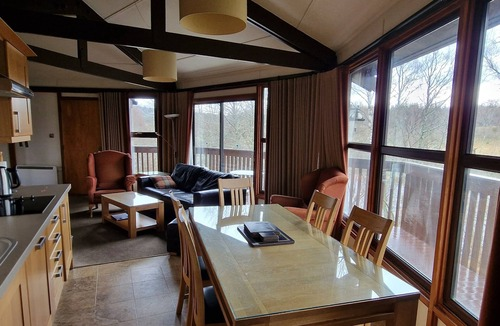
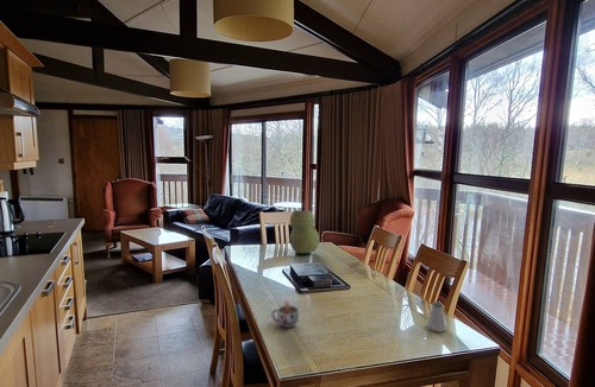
+ vase (303, 231)
+ mug (284, 313)
+ saltshaker (437, 315)
